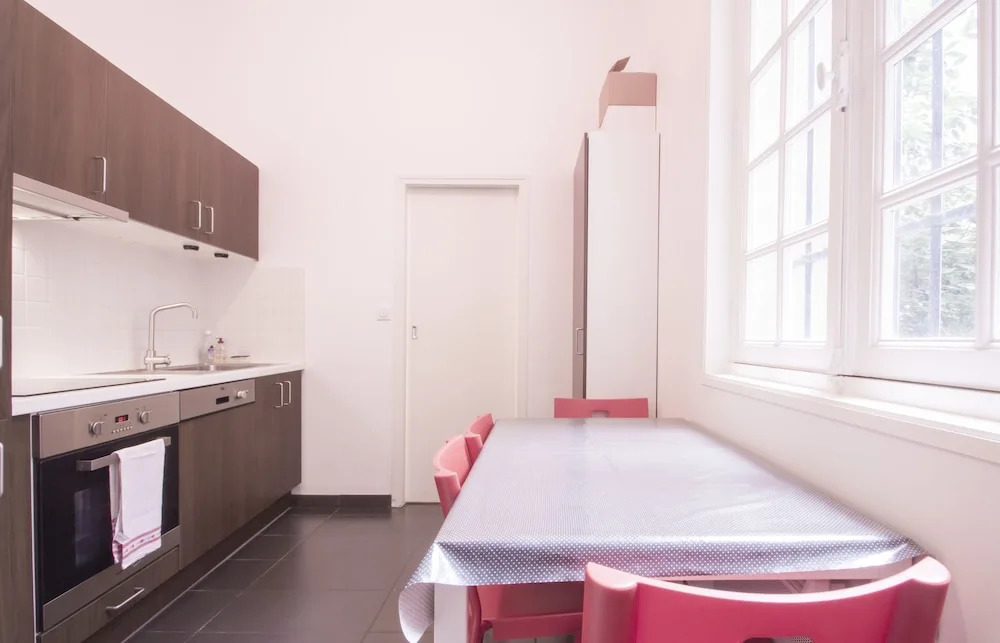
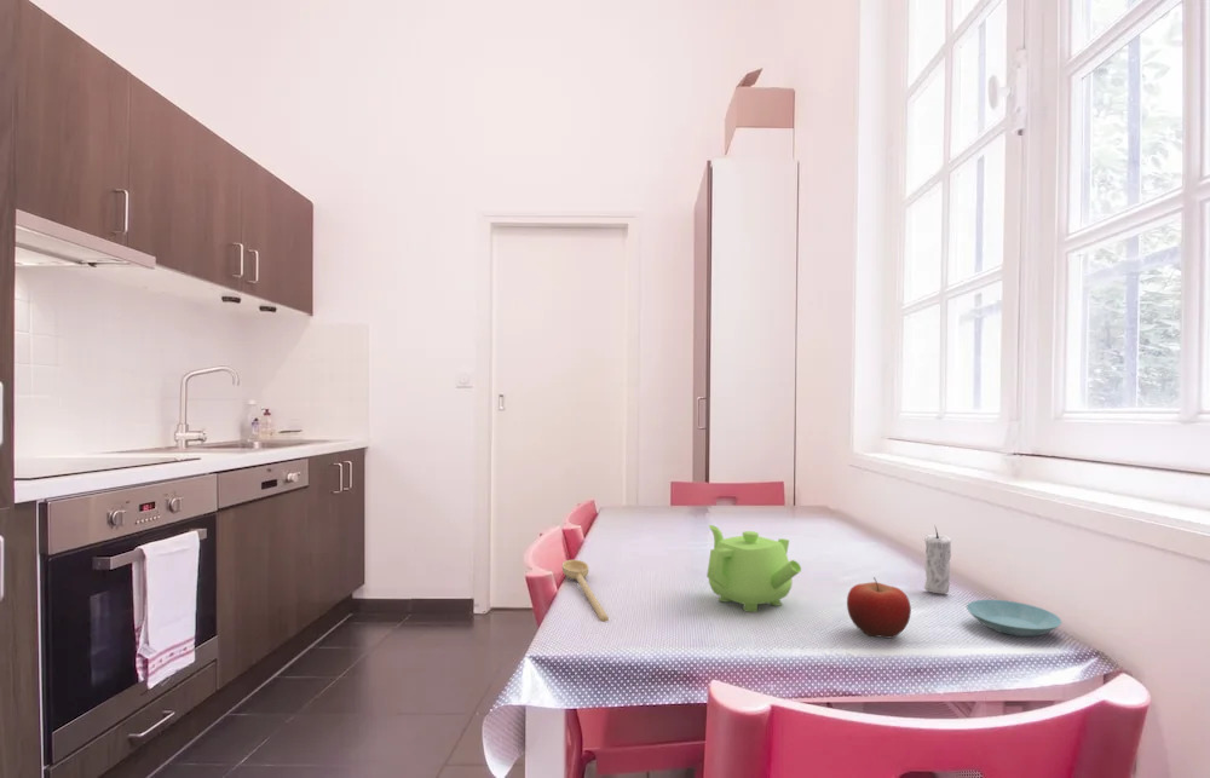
+ fruit (877, 605)
+ candle (937, 558)
+ saucer (1012, 619)
+ spoon (586, 587)
+ teapot (750, 566)
